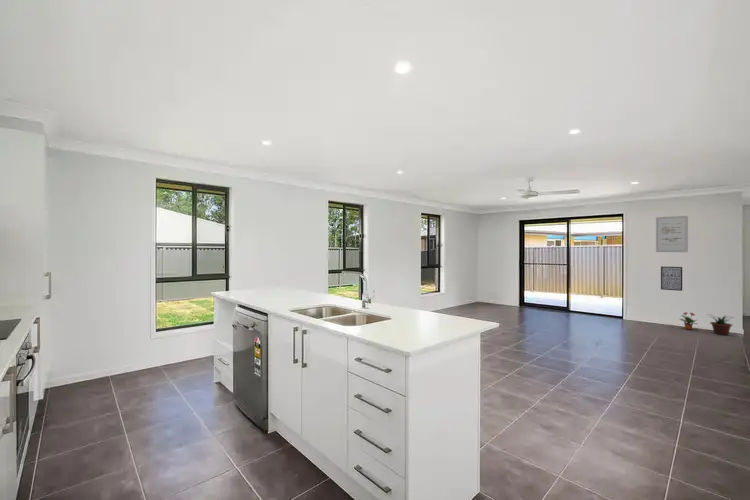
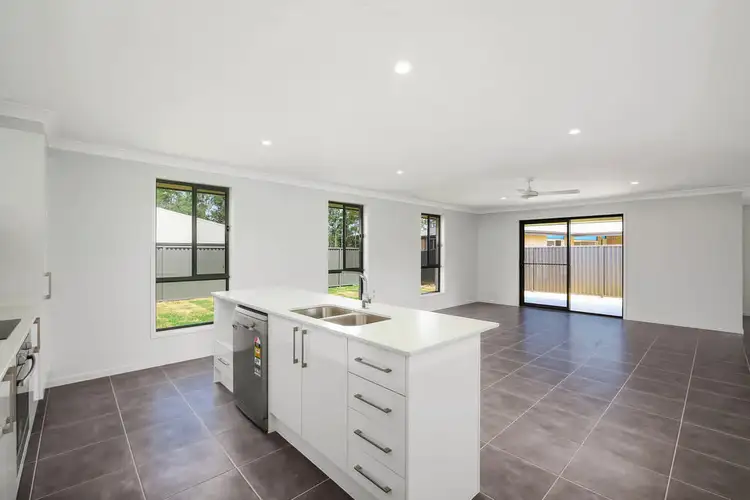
- potted plant (720, 324)
- wall art (671, 278)
- potted plant (688, 320)
- wall art (671, 234)
